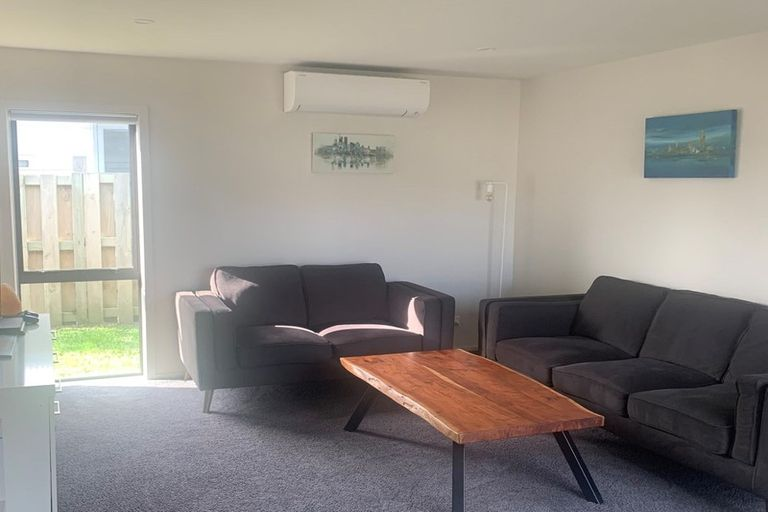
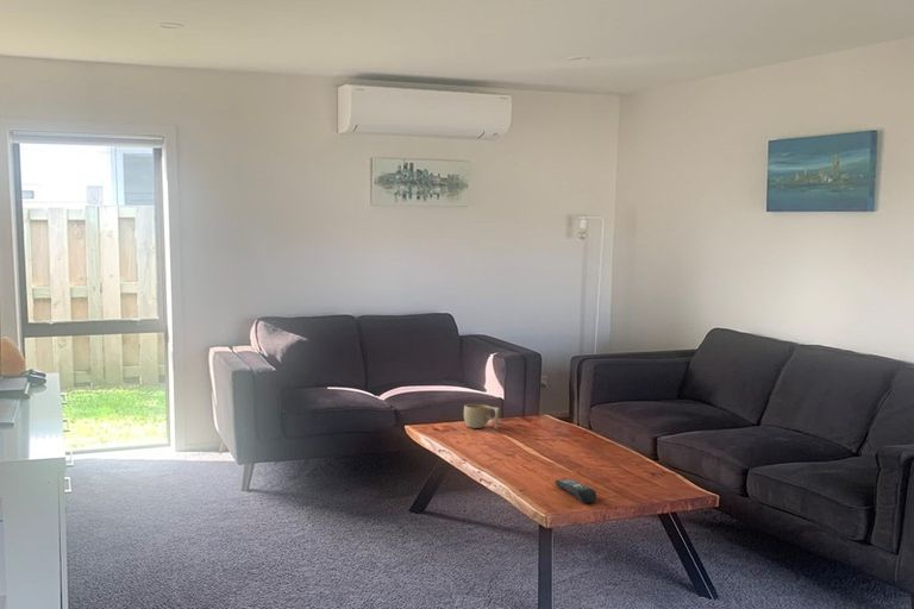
+ remote control (575, 488)
+ cup (481, 416)
